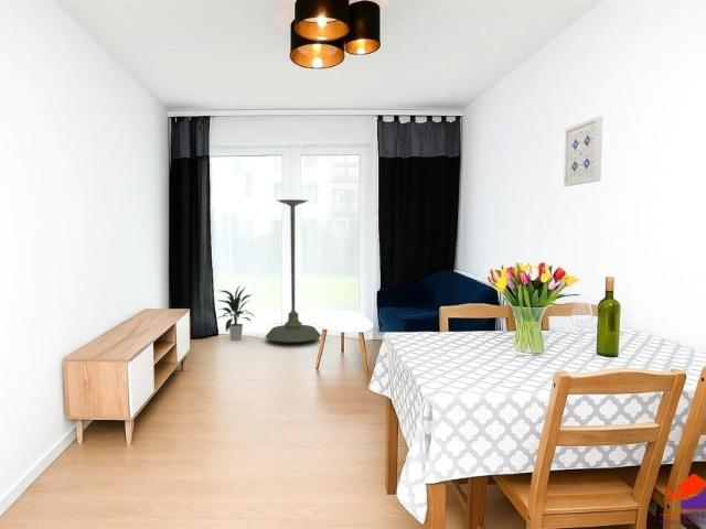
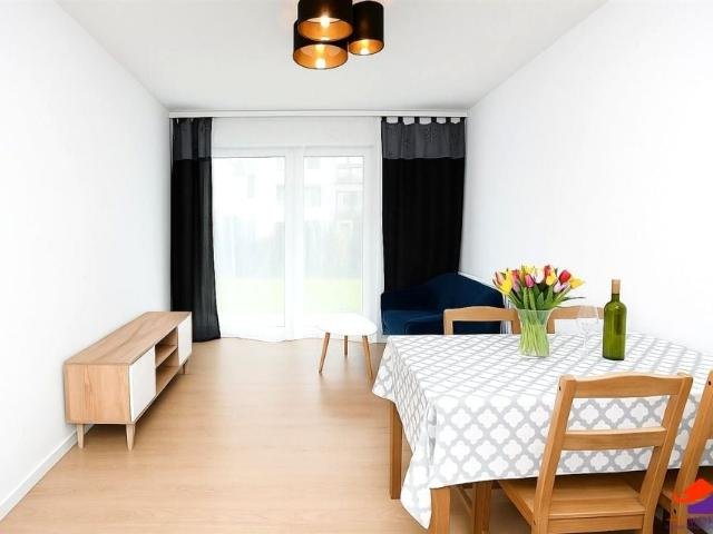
- indoor plant (235, 312)
- plant stand (292, 271)
- wall art (581, 153)
